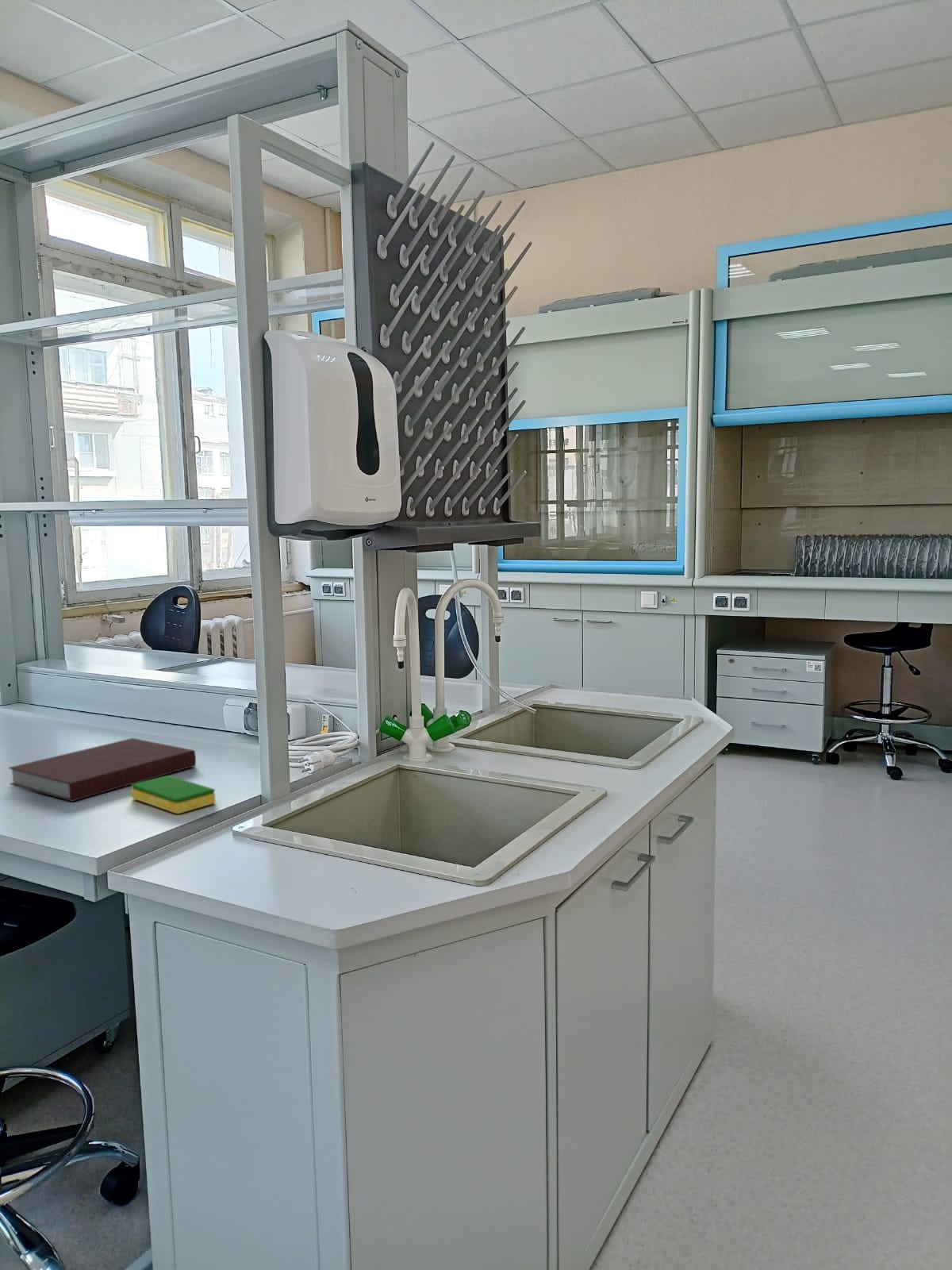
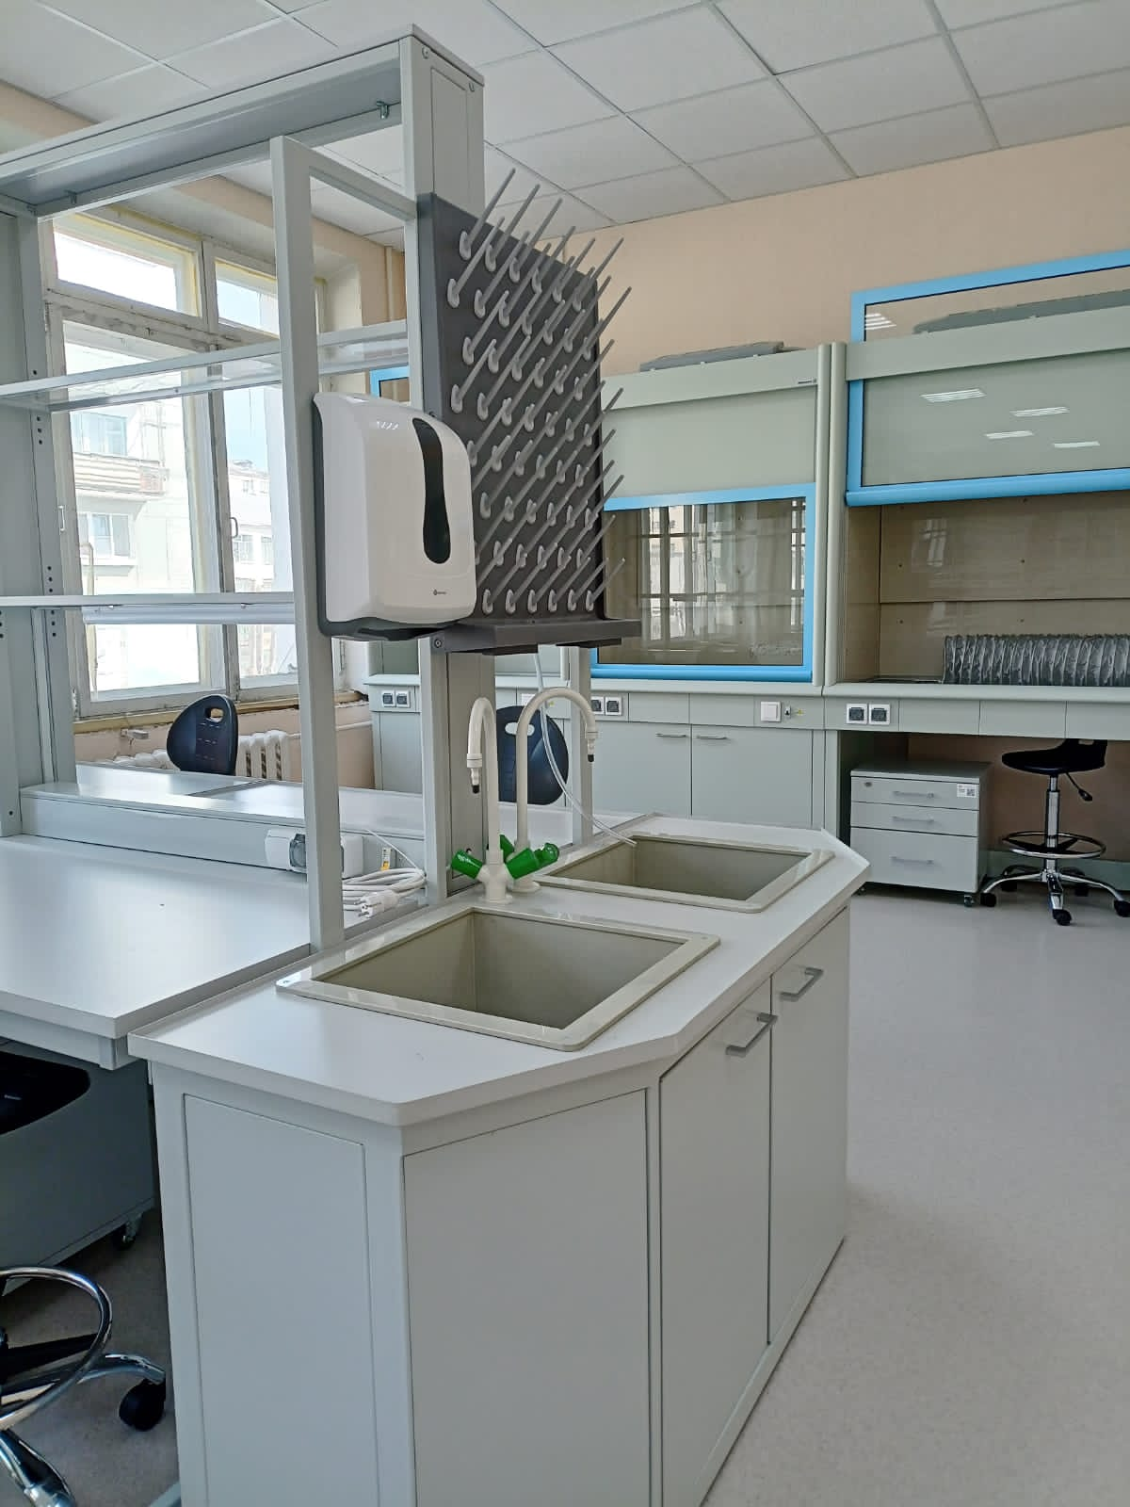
- dish sponge (172, 794)
- notebook (105, 767)
